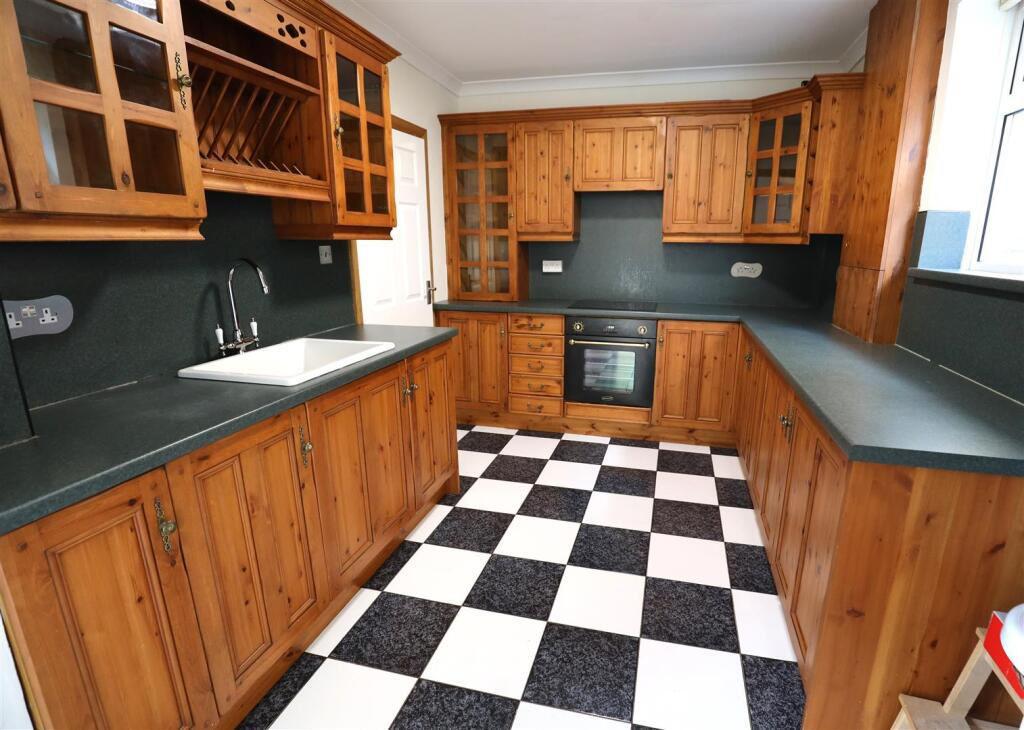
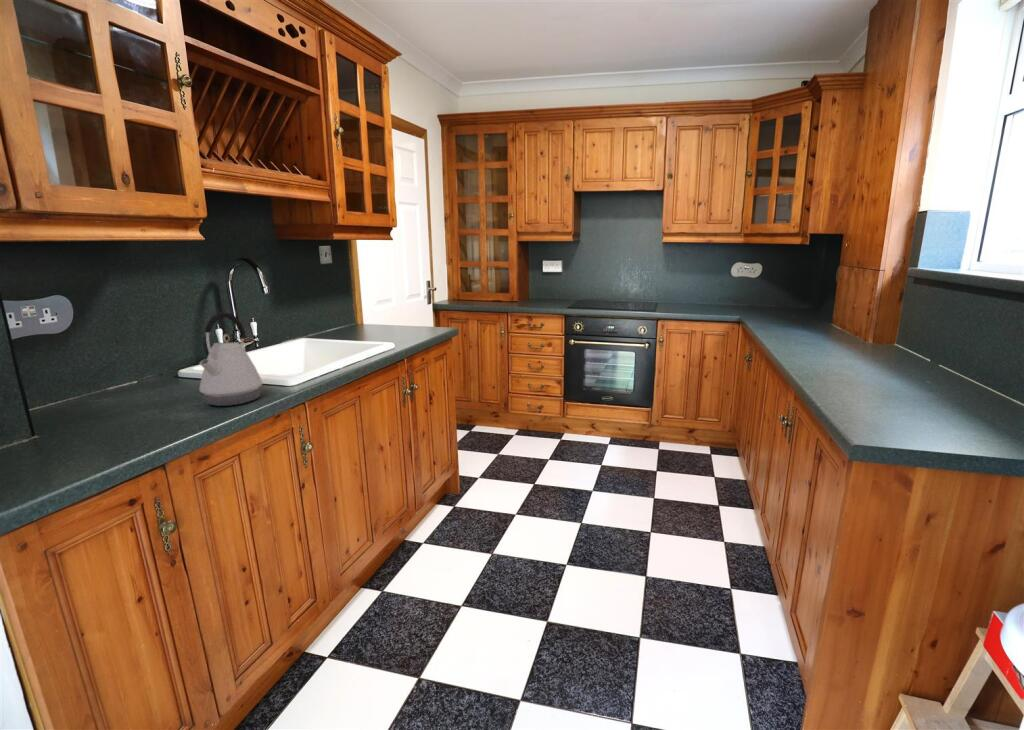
+ kettle (226, 357)
